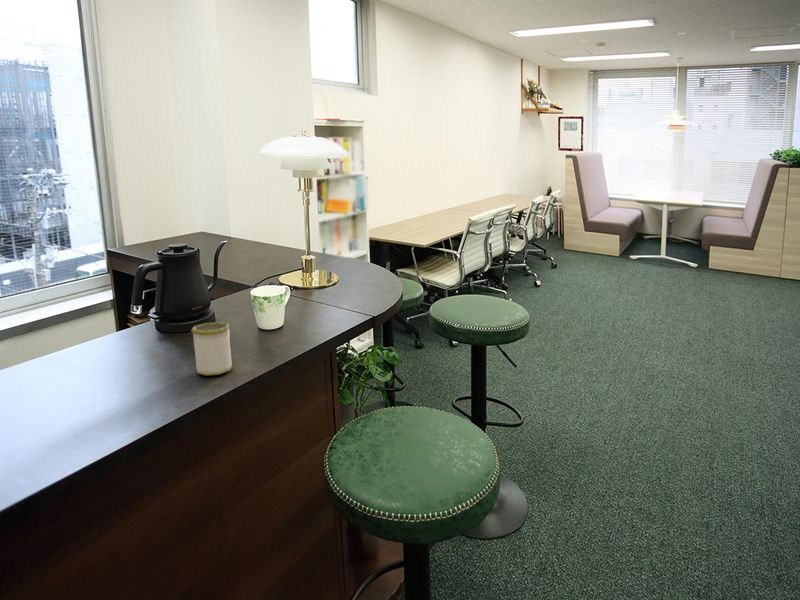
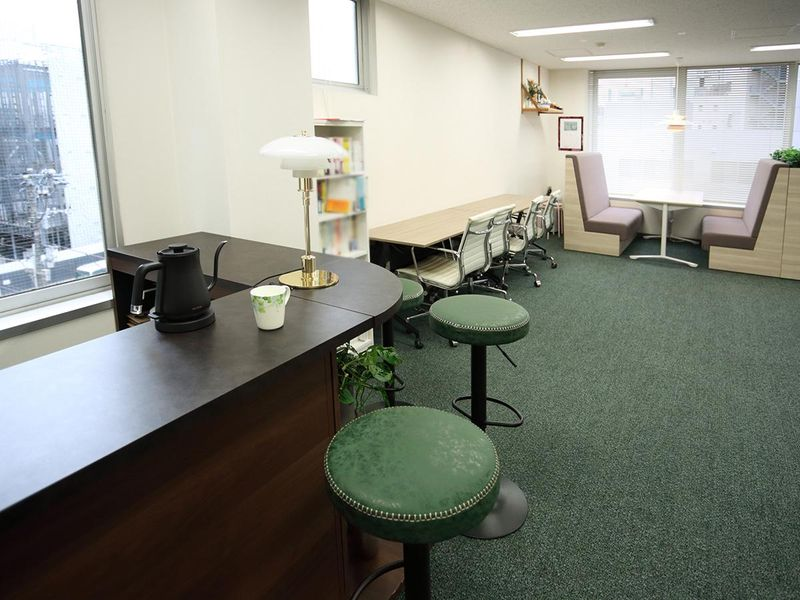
- mug (216, 346)
